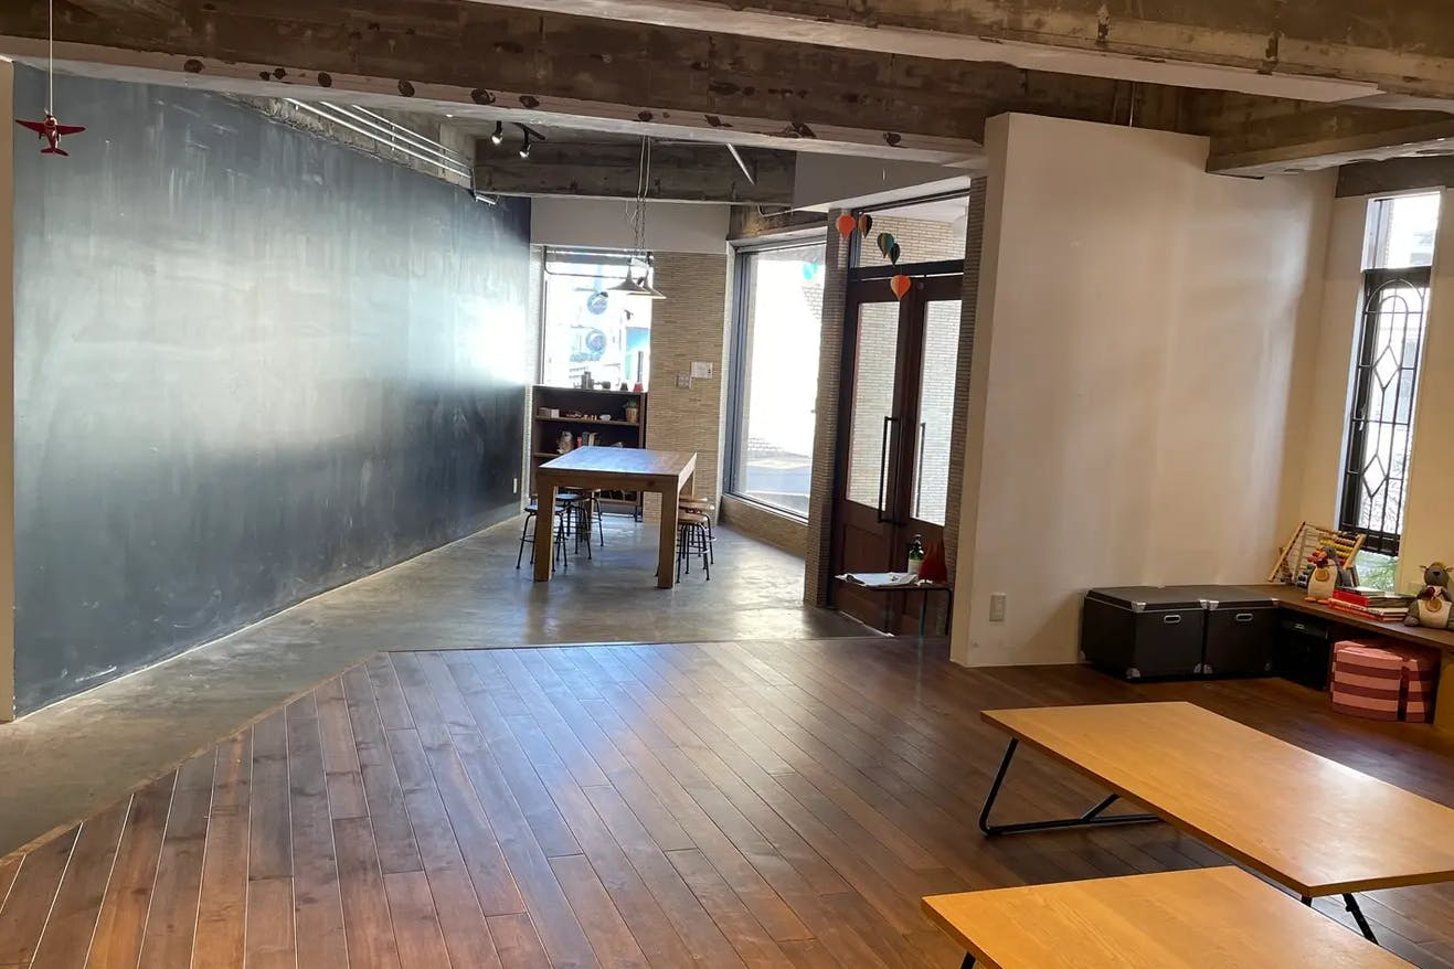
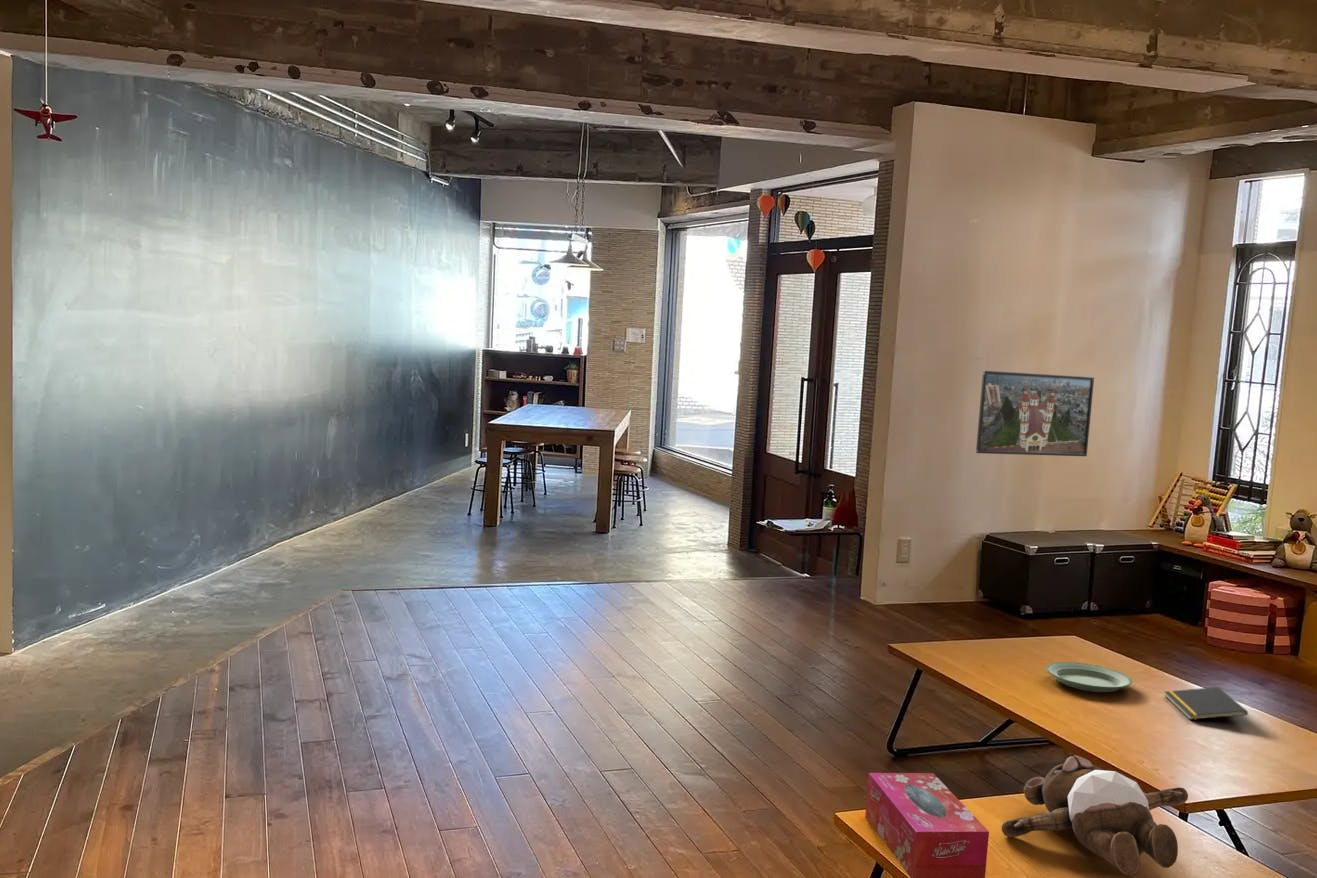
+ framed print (1035, 414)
+ plate (1087, 678)
+ notepad (1204, 702)
+ tissue box (923, 823)
+ teddy bear (1100, 805)
